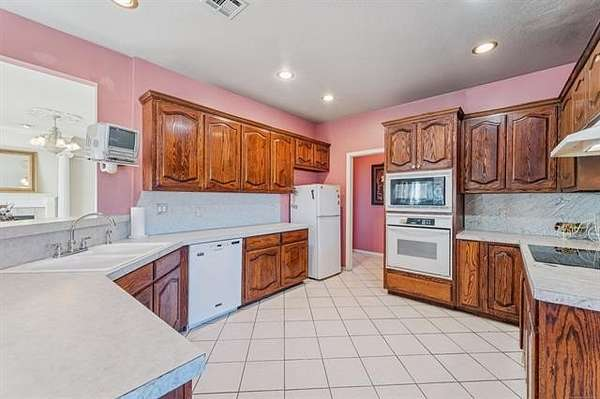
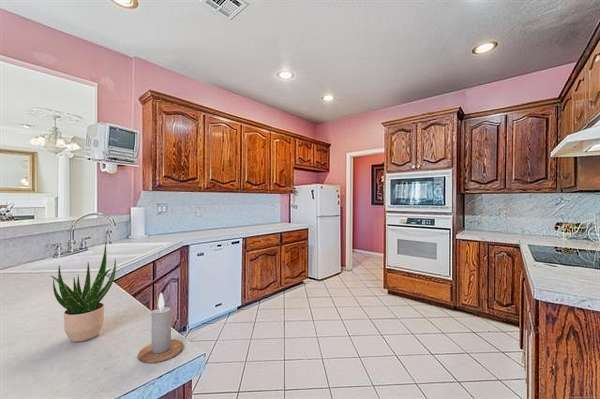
+ potted plant (87, 292)
+ candle (161, 321)
